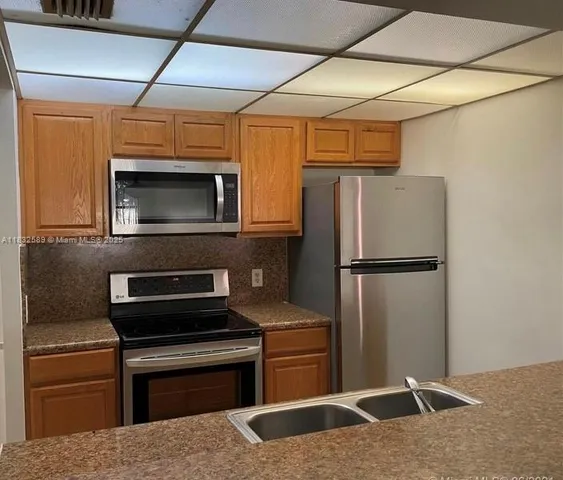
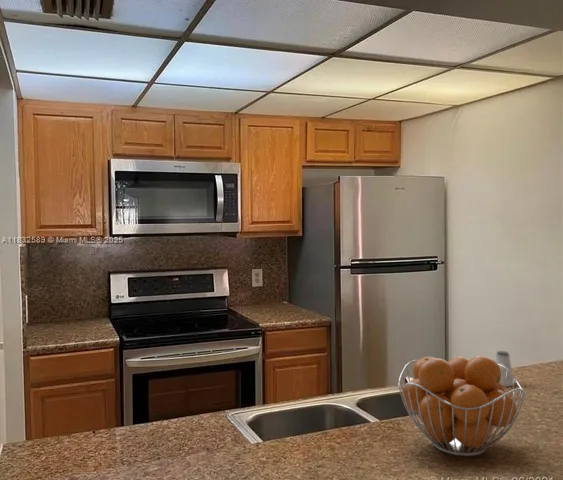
+ fruit basket (459, 400)
+ saltshaker (502, 368)
